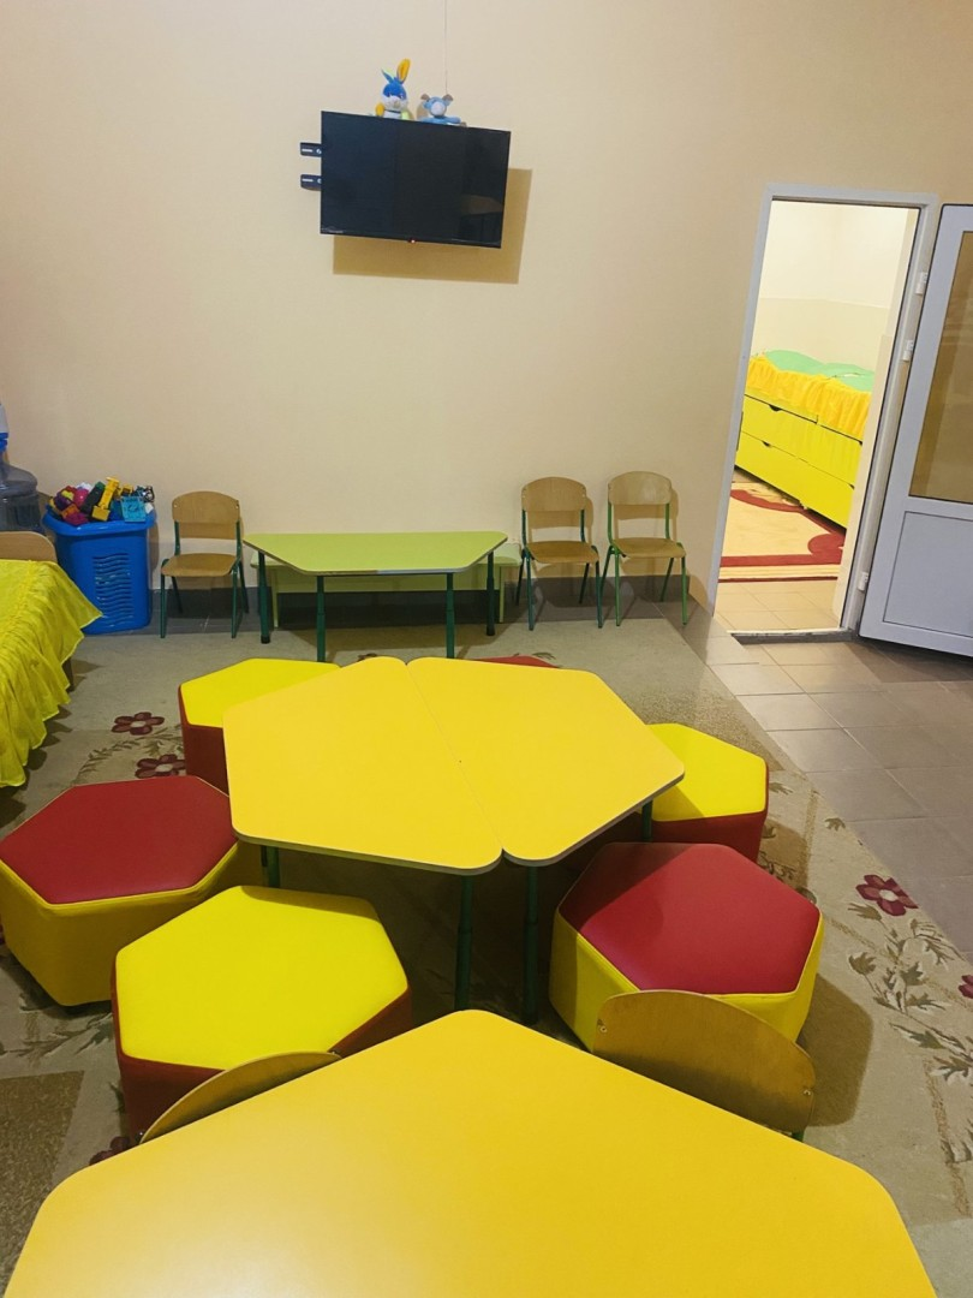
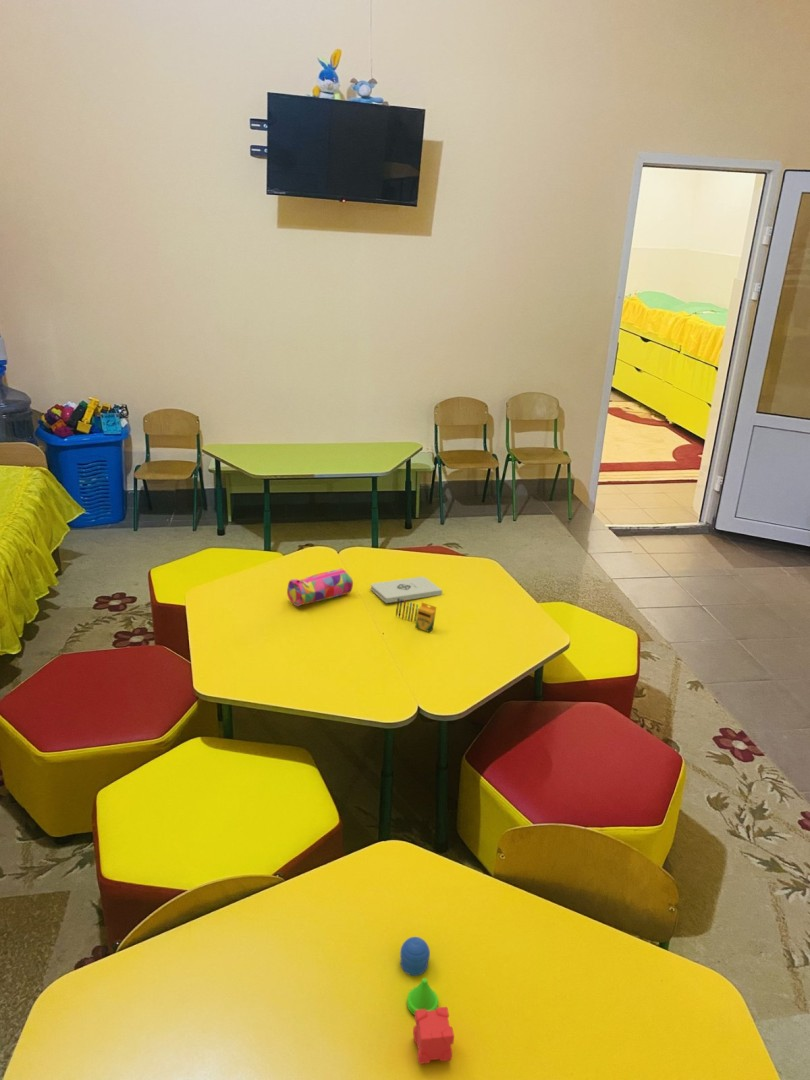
+ pencil case (319, 586)
+ crayon (416, 613)
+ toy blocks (423, 991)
+ notepad (405, 589)
